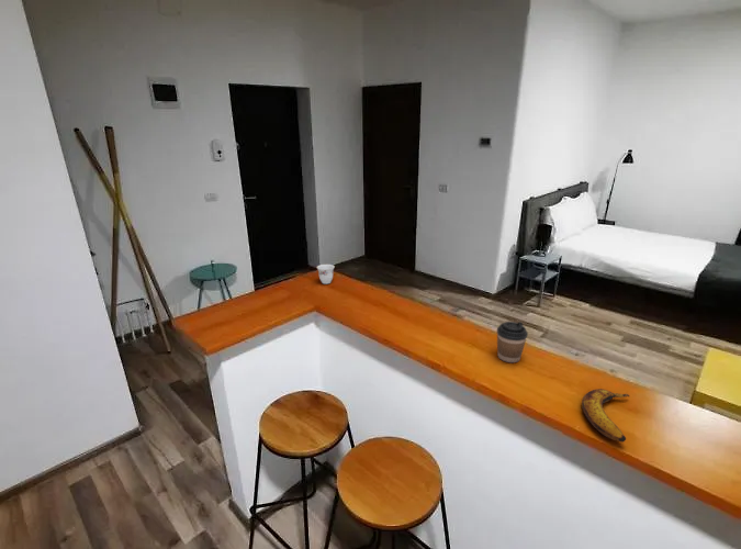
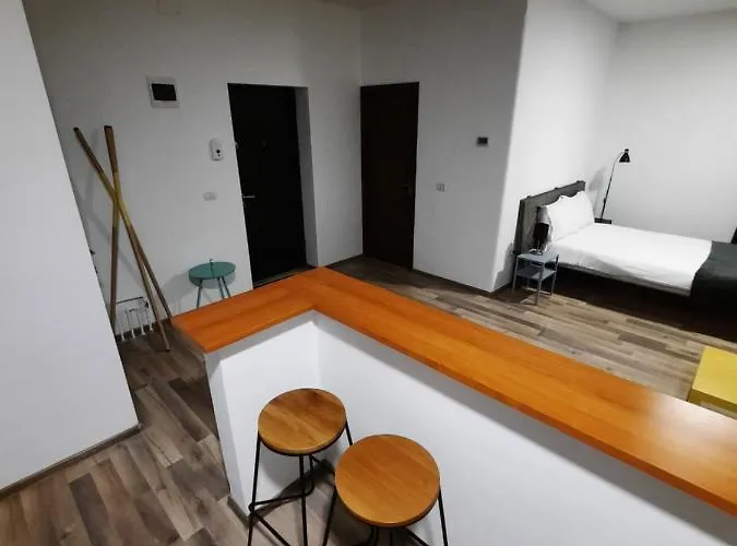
- teacup (325, 273)
- coffee cup (510, 339)
- banana (605, 413)
